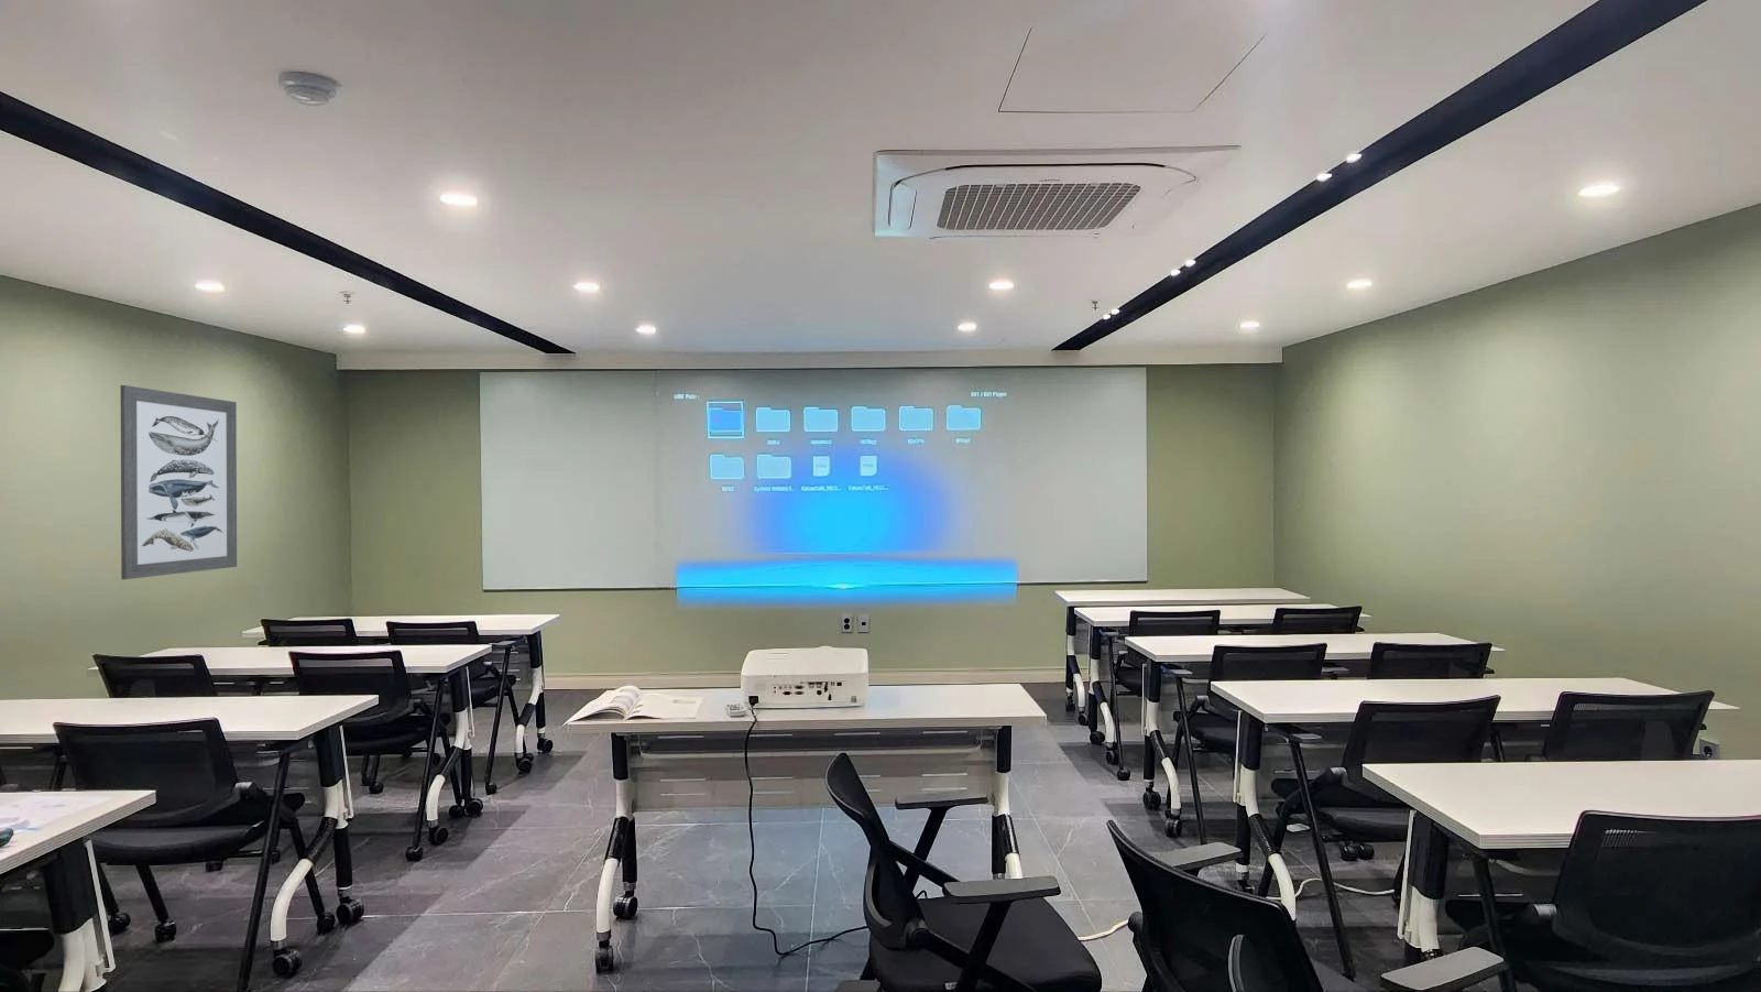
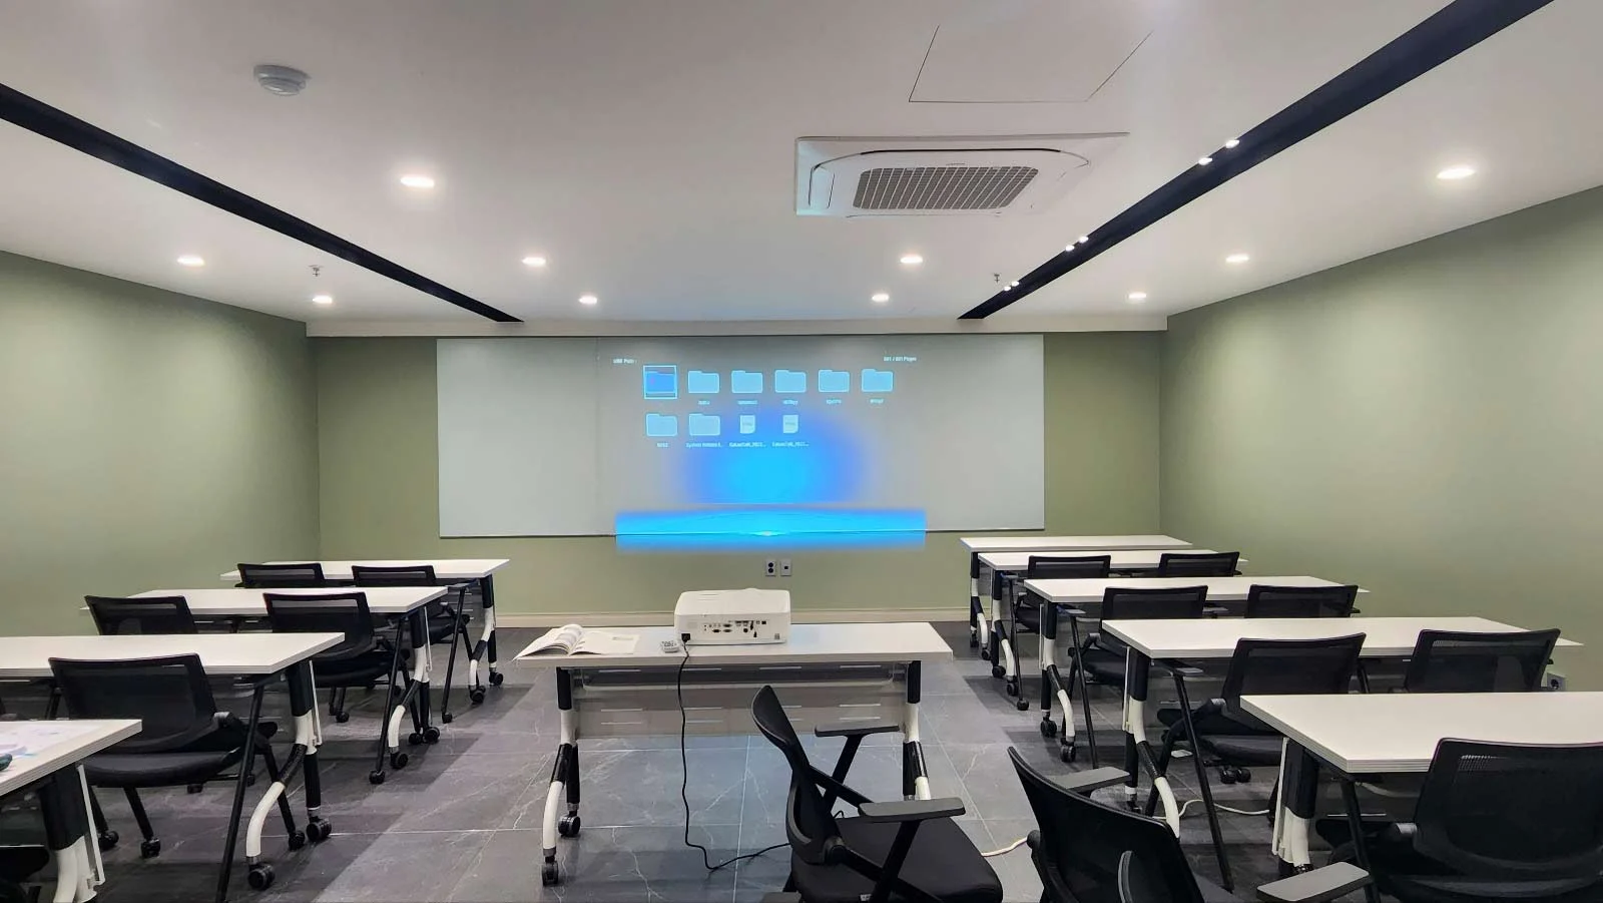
- wall art (183, 484)
